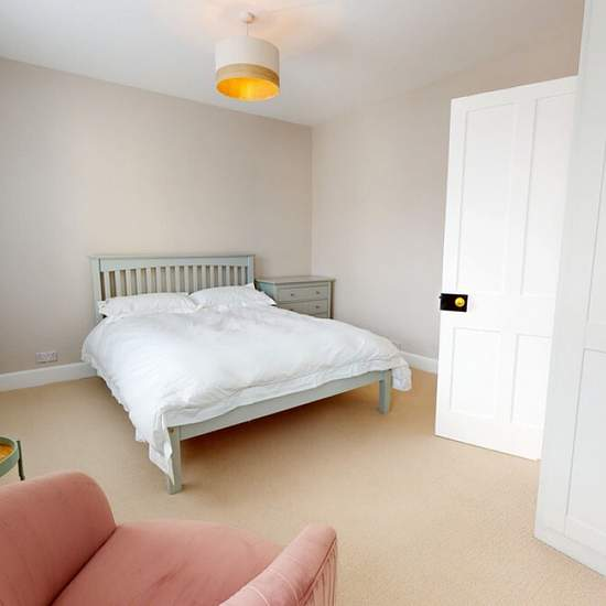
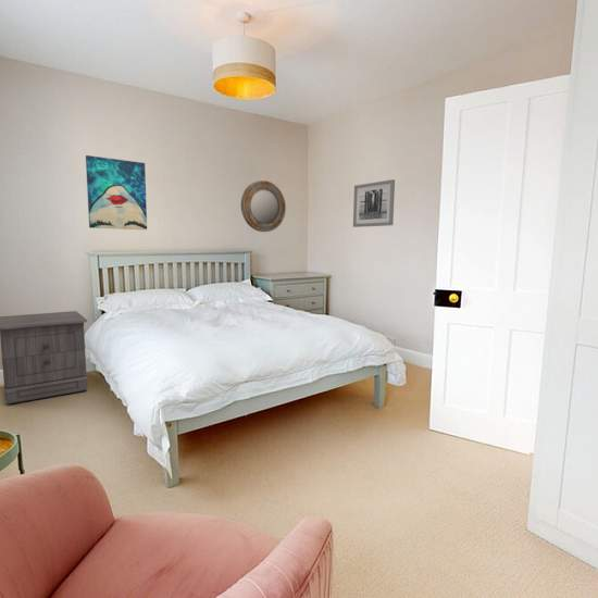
+ nightstand (43, 353)
+ home mirror (263, 207)
+ wall art (117, 194)
+ wall art (372, 204)
